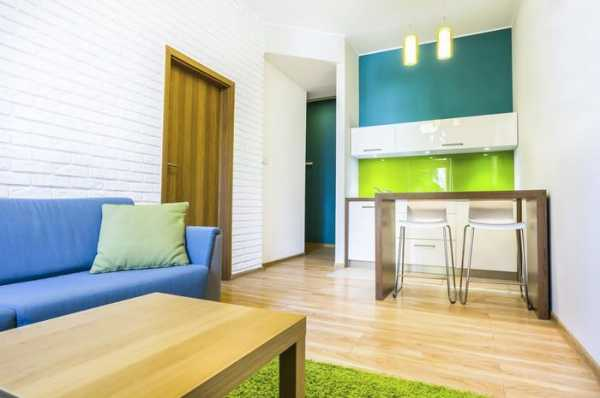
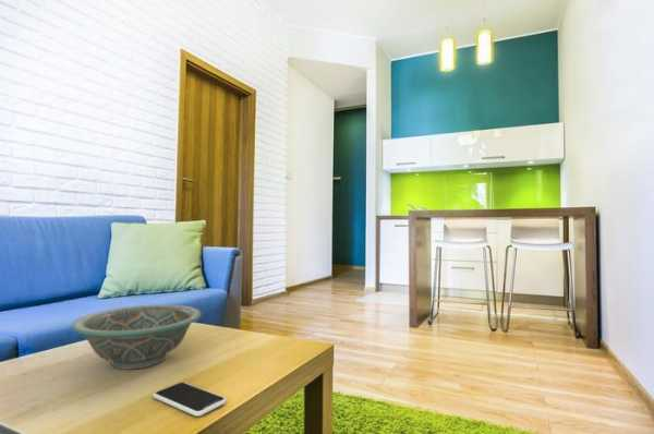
+ smartphone (189, 397)
+ decorative bowl (140, 338)
